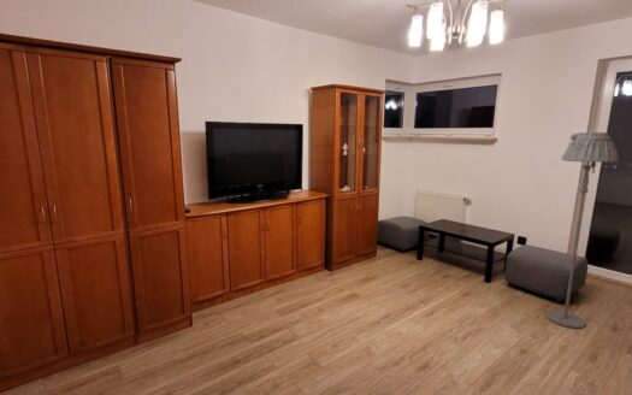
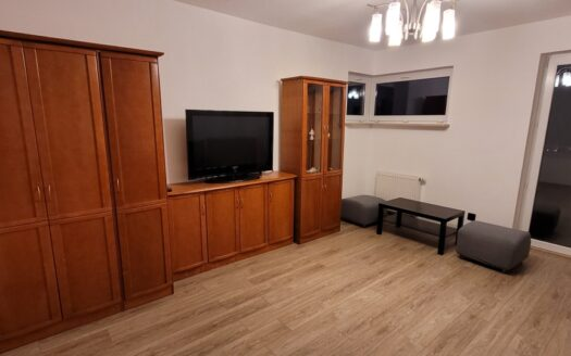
- floor lamp (578, 230)
